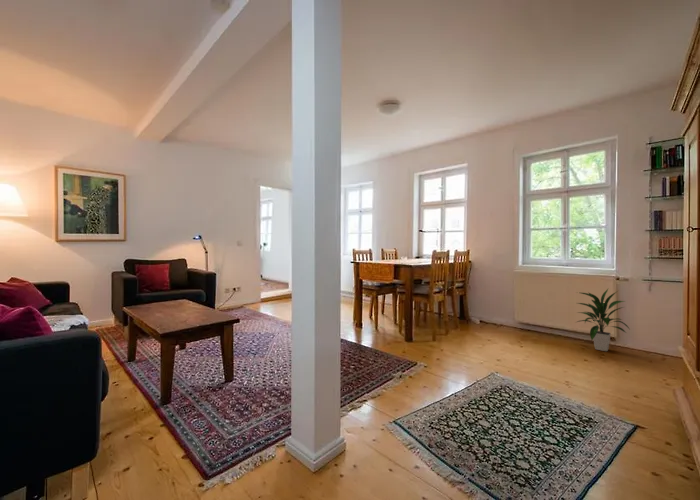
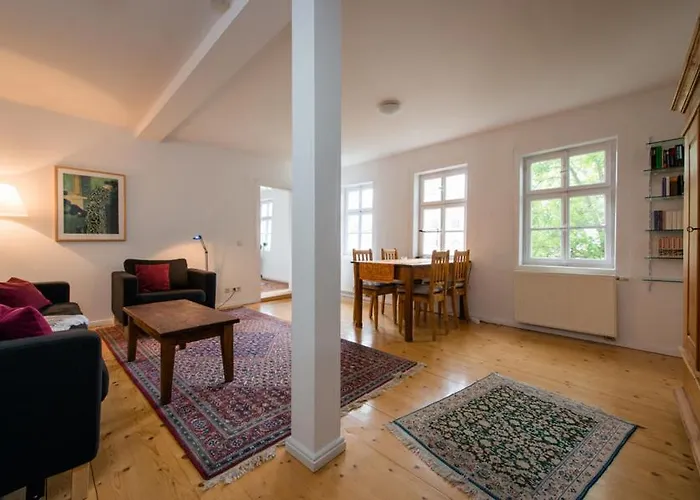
- indoor plant (600, 318)
